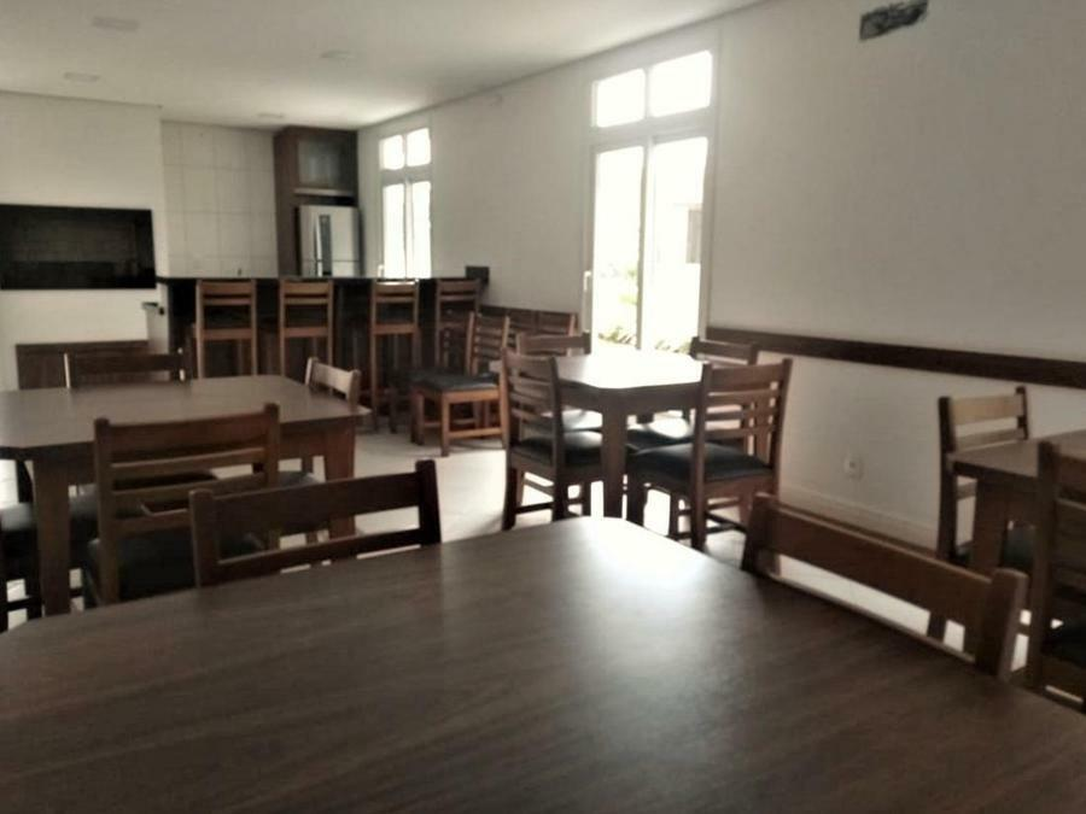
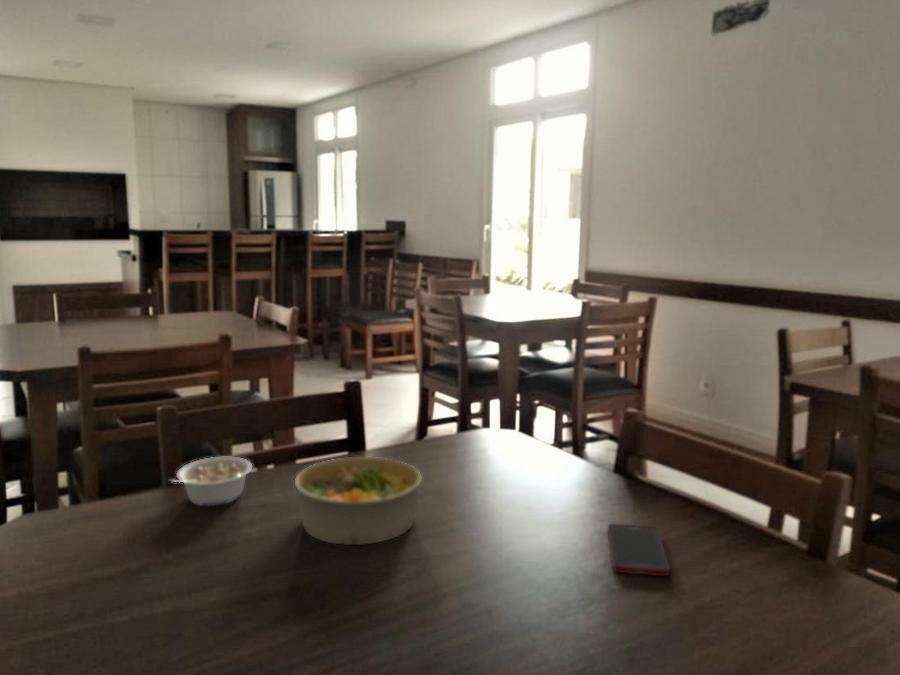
+ cell phone (636, 548)
+ bowl (359, 497)
+ legume (214, 481)
